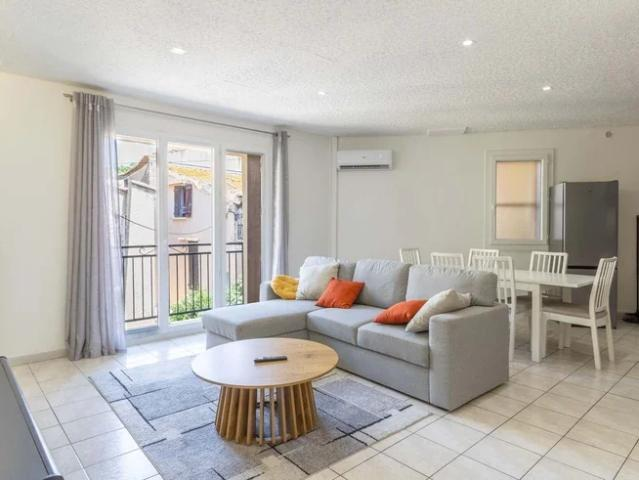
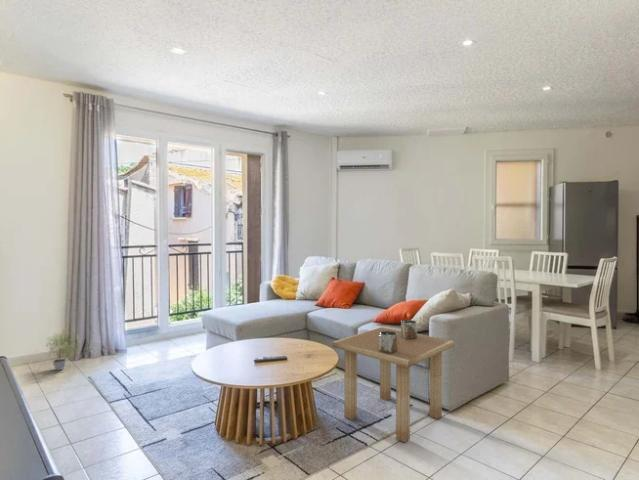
+ side table (390, 370)
+ potted plant (62, 348)
